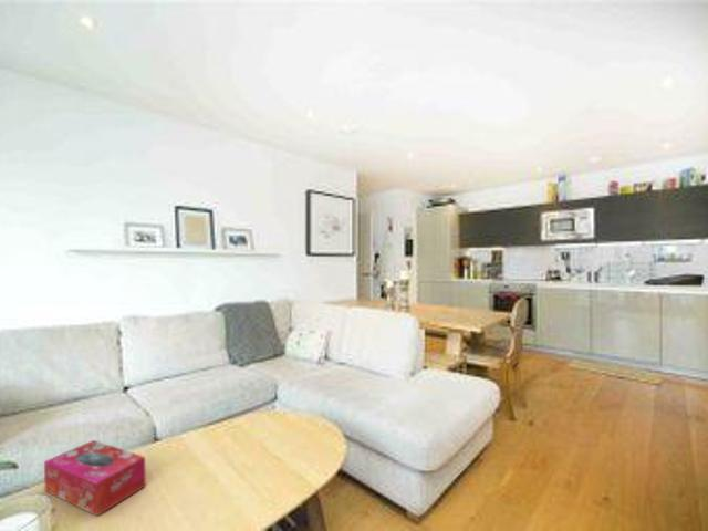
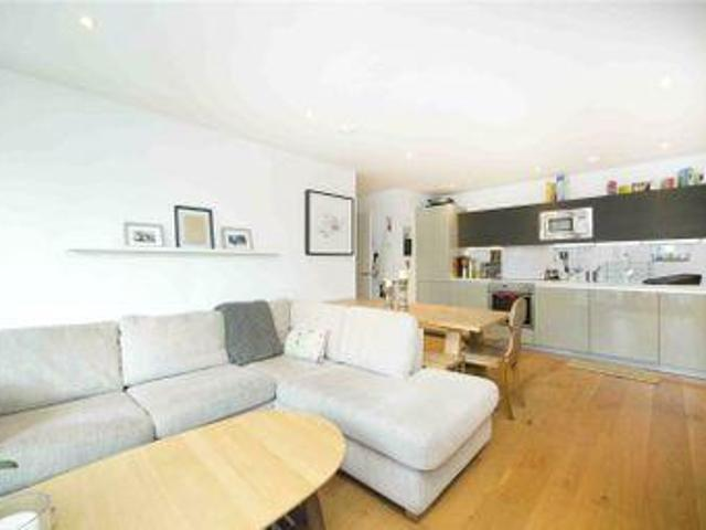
- tissue box (95, 473)
